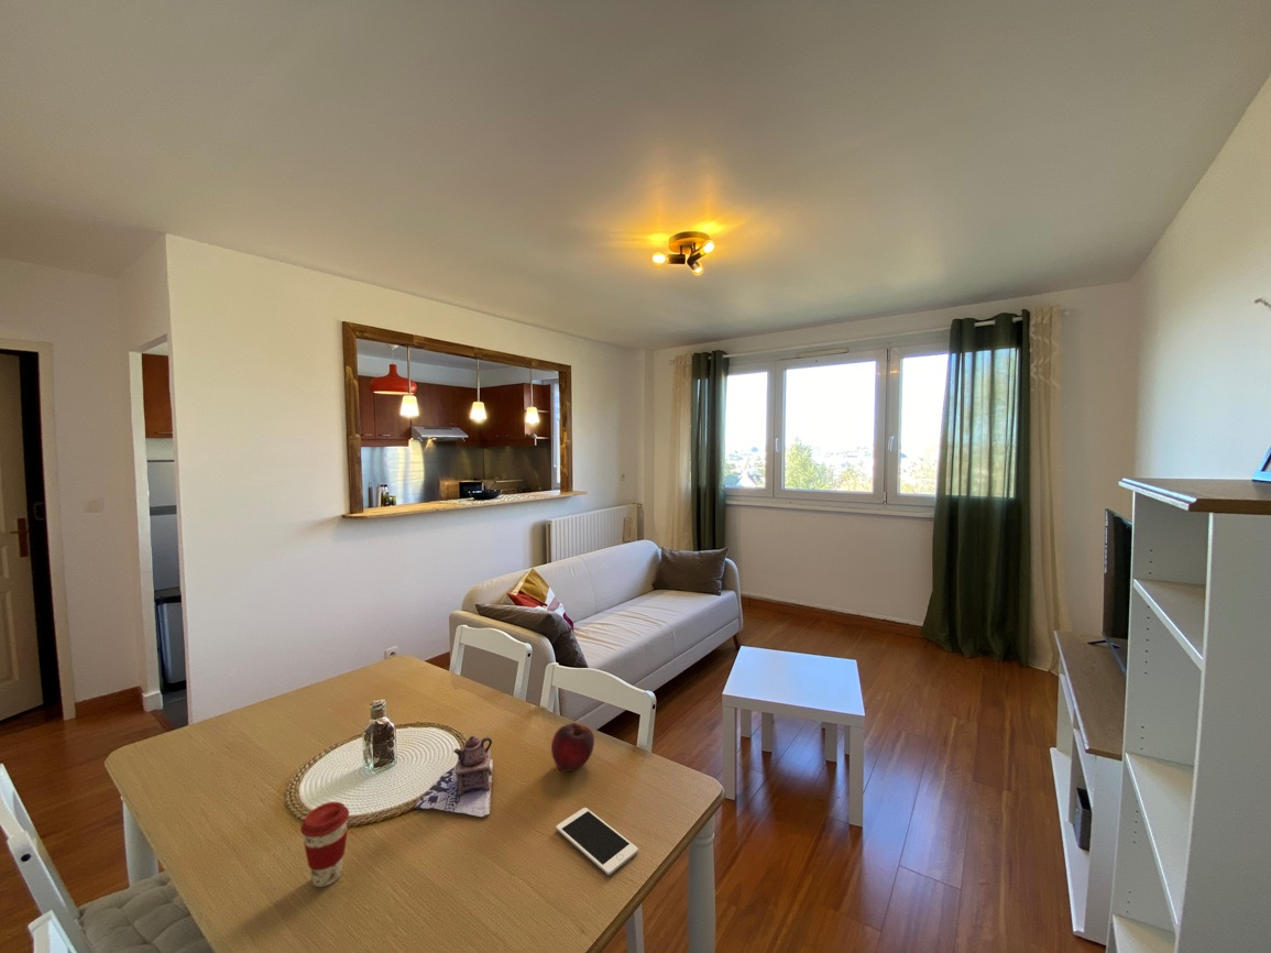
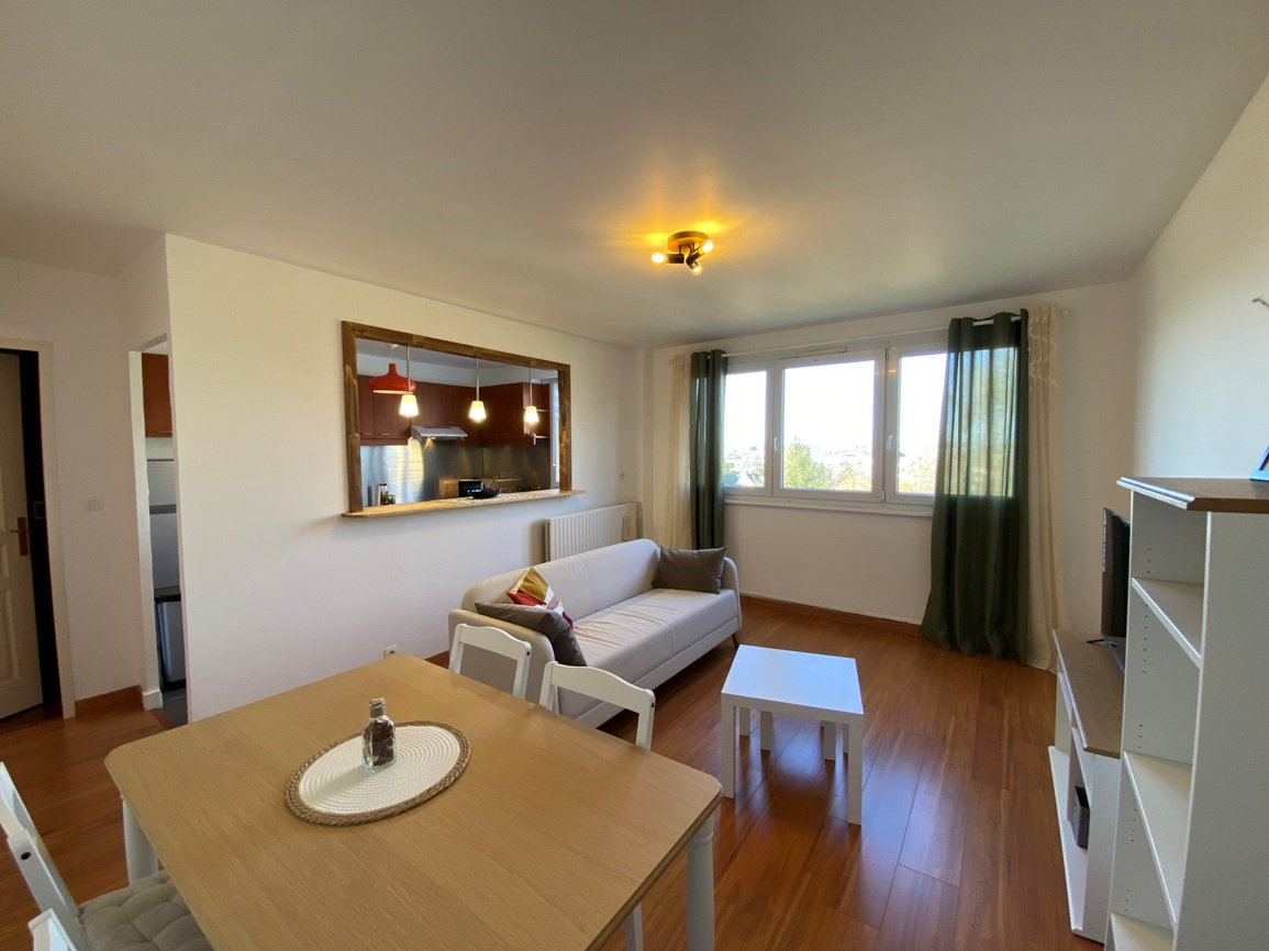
- teapot (470, 762)
- fruit (572, 746)
- cell phone (595, 839)
- coffee cup (326, 844)
